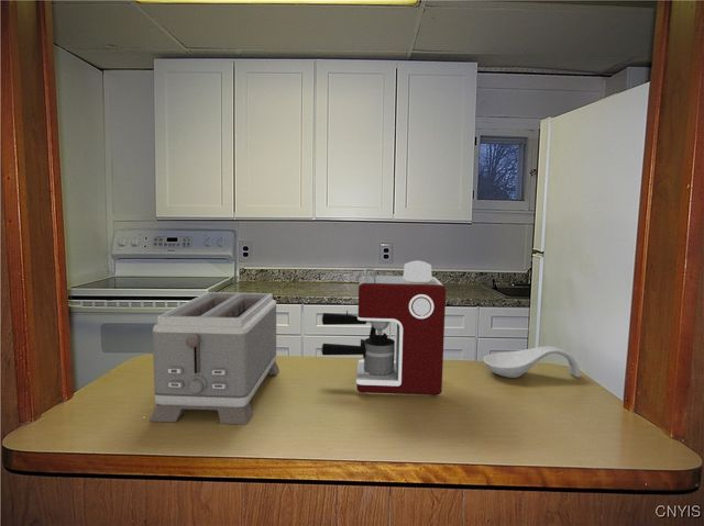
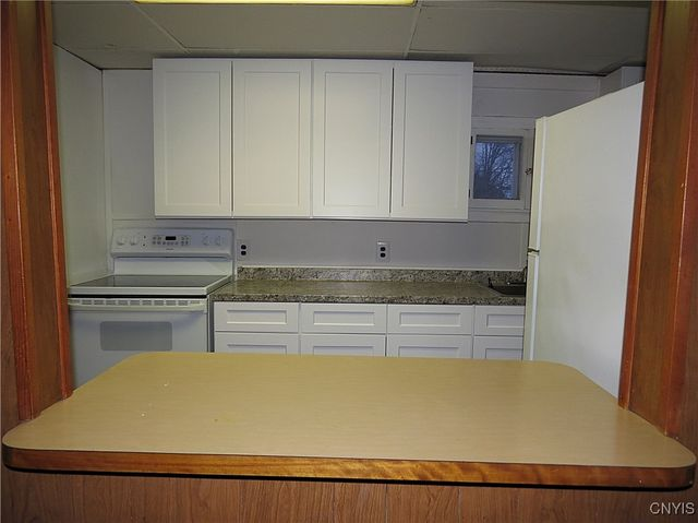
- coffee maker (380, 322)
- toaster (220, 349)
- spoon rest (530, 360)
